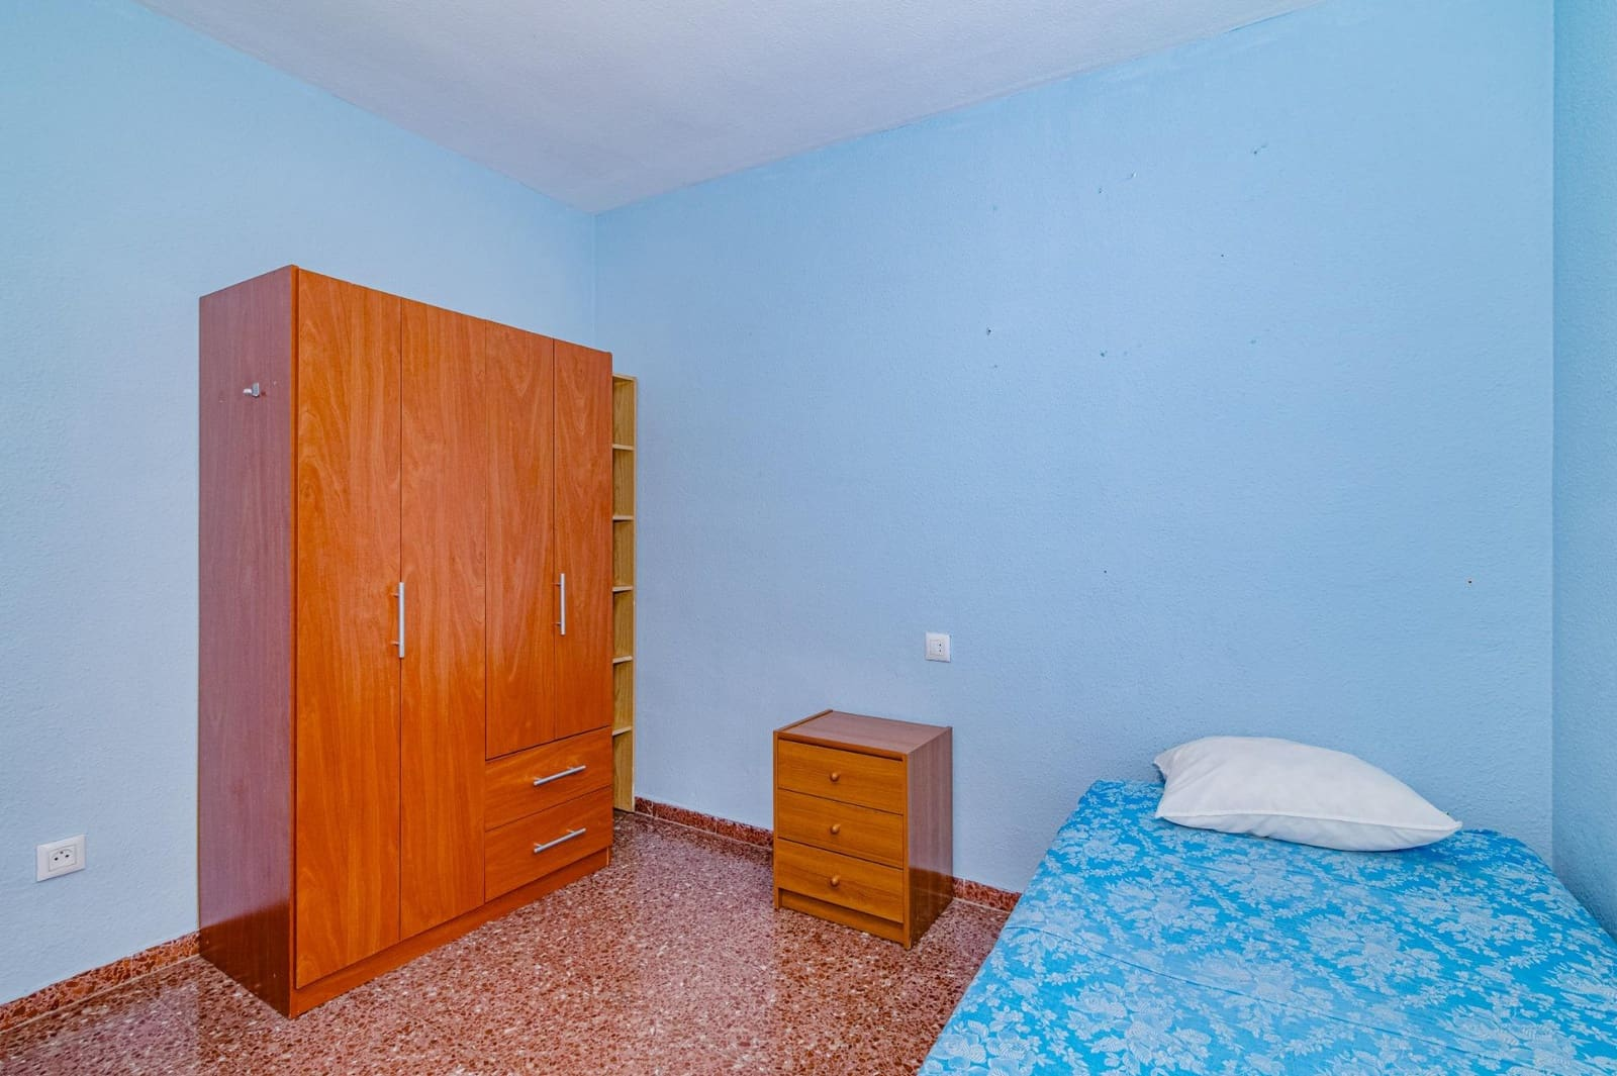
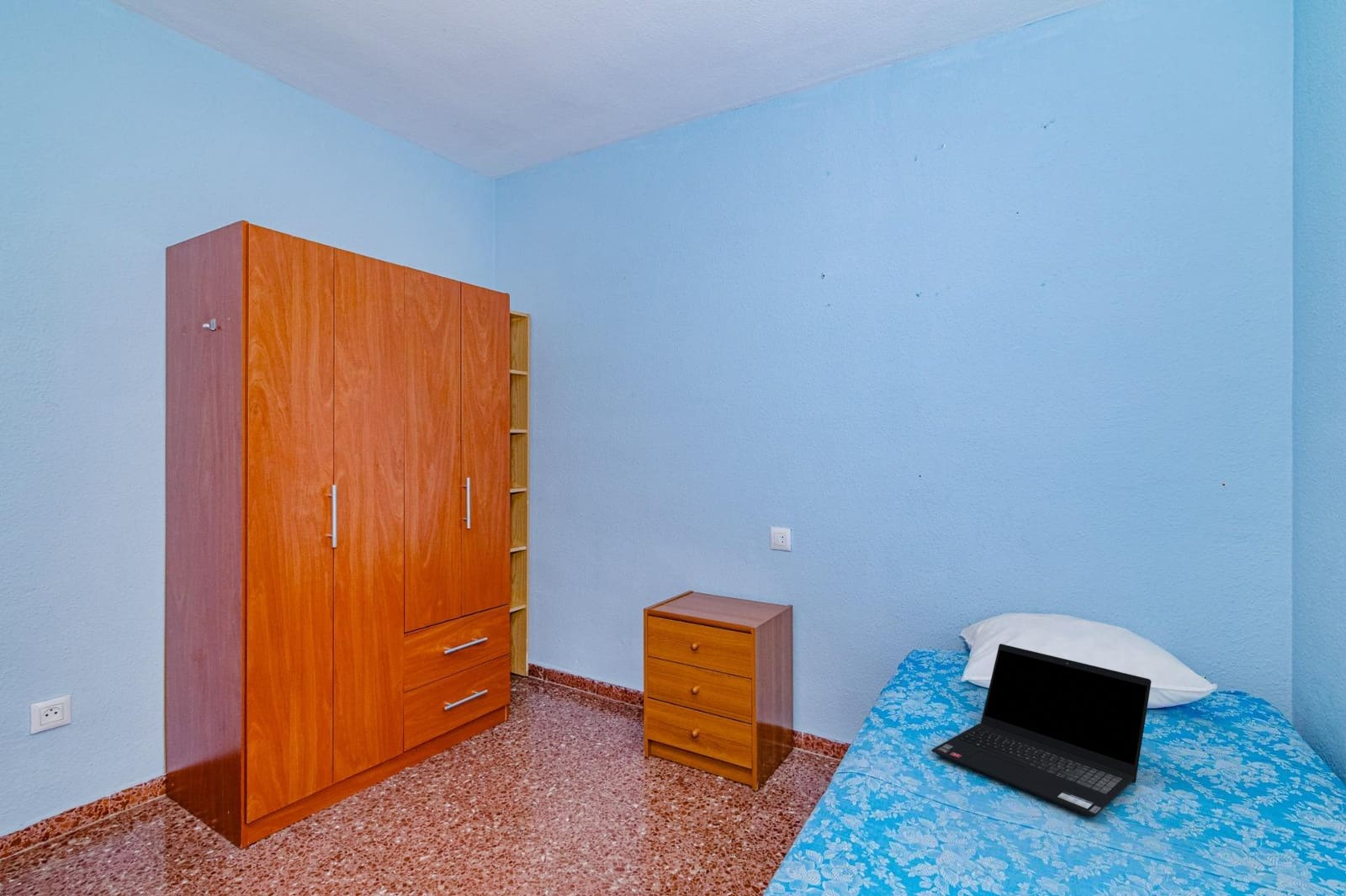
+ laptop computer (1039, 718)
